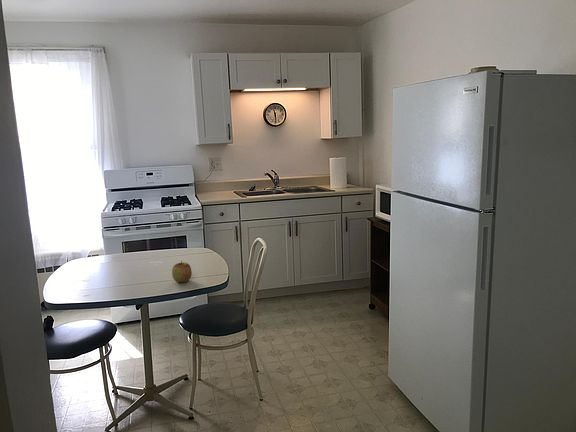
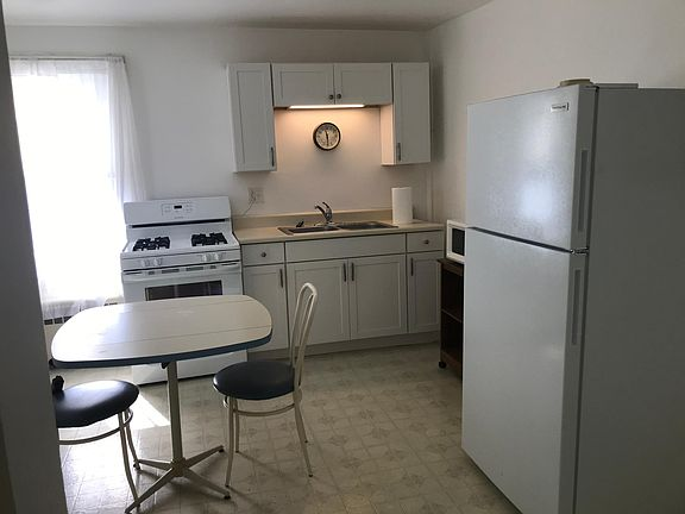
- apple (181, 270)
